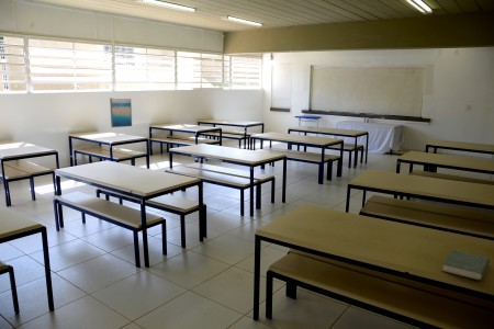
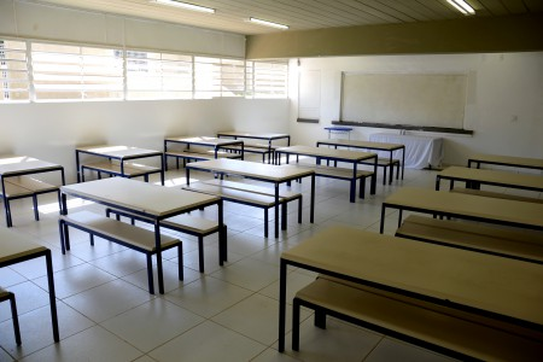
- wall art (121, 112)
- book (465, 264)
